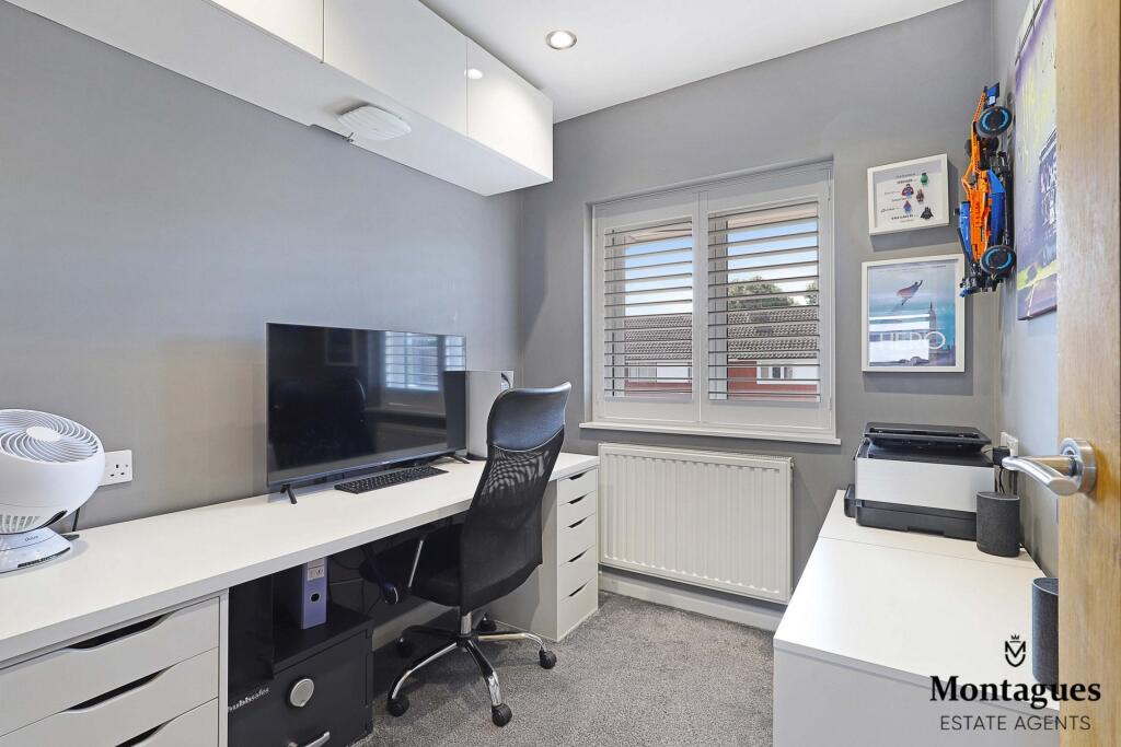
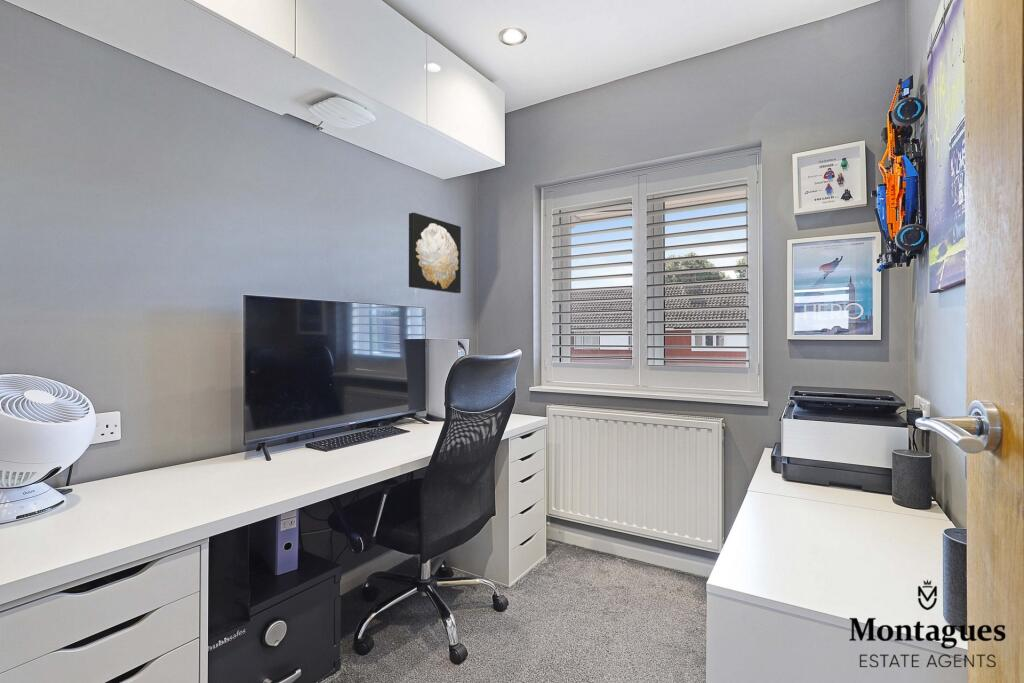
+ wall art (435, 255)
